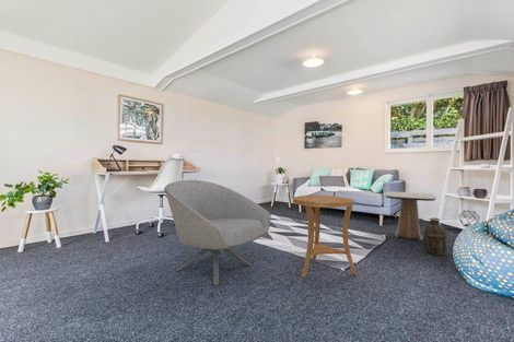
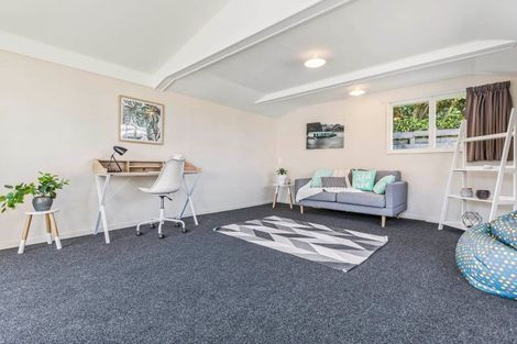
- lantern (434, 235)
- side table (318, 234)
- armchair (219, 225)
- side table (408, 214)
